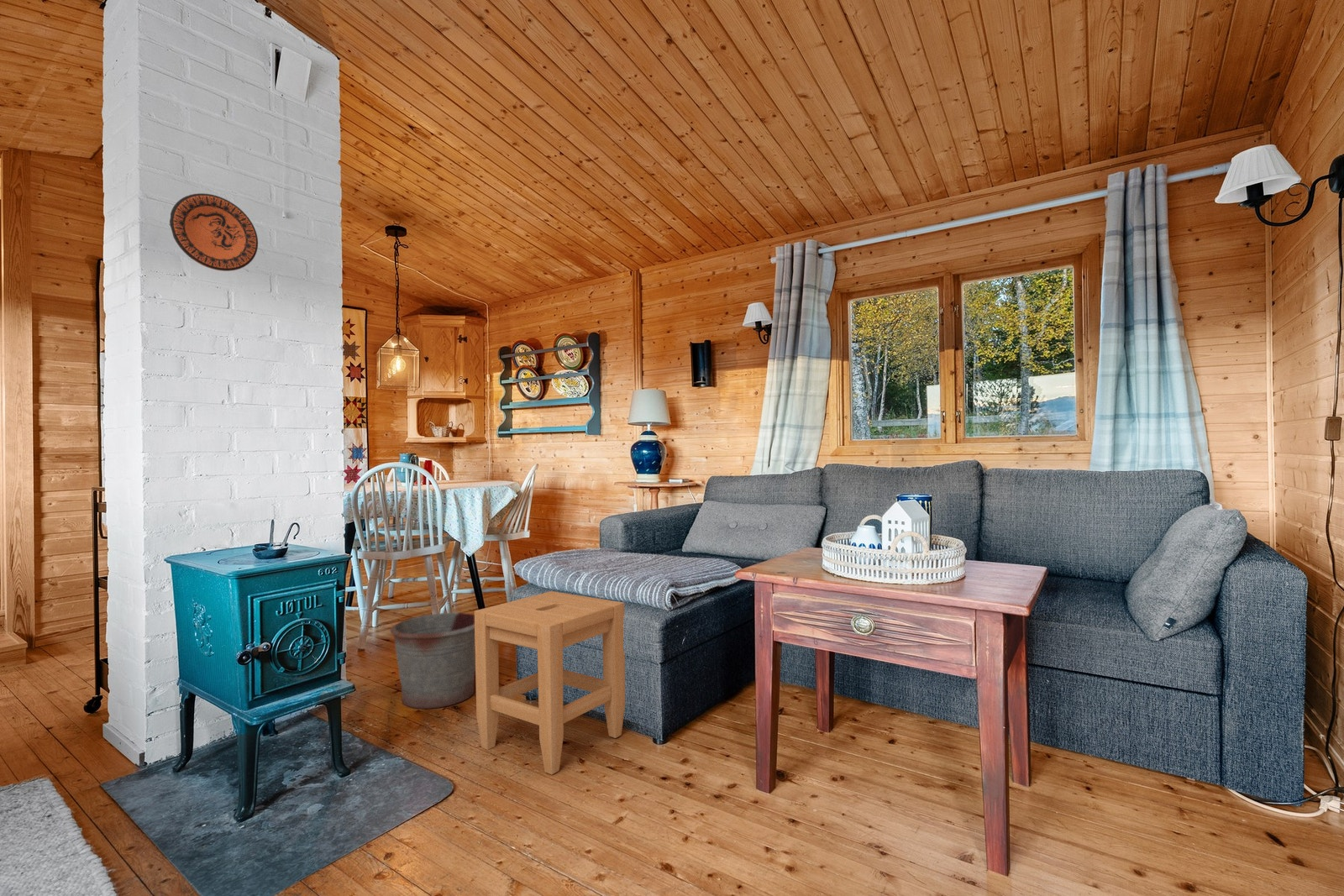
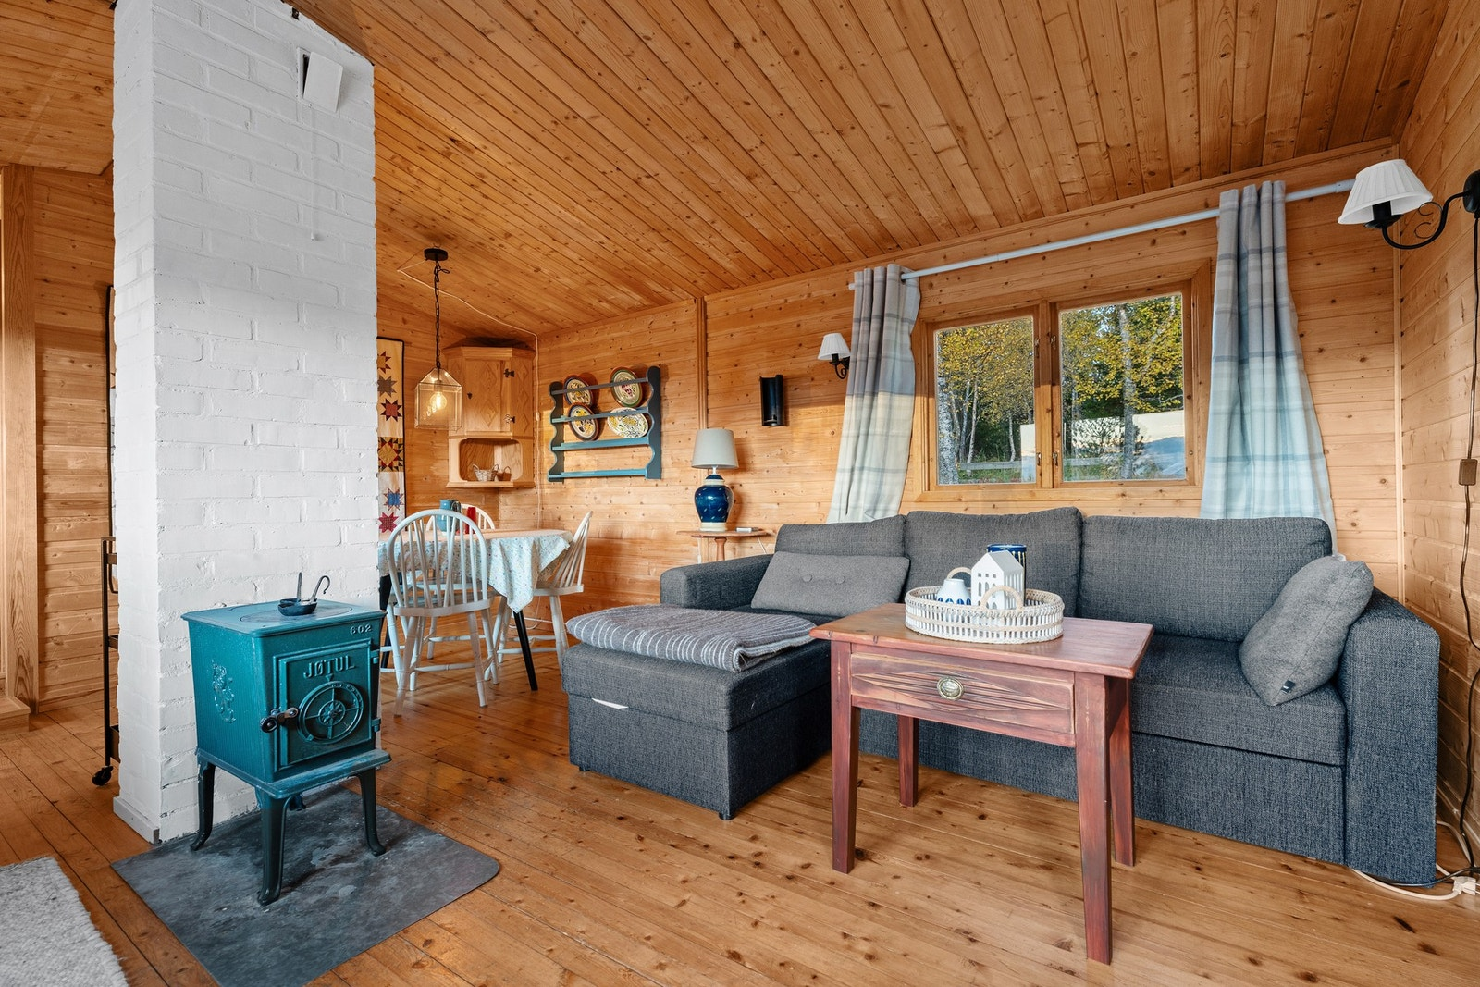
- decorative plate (215, 233)
- stool (551, 673)
- bucket (438, 658)
